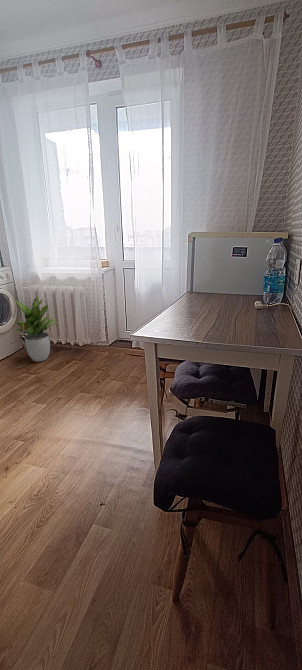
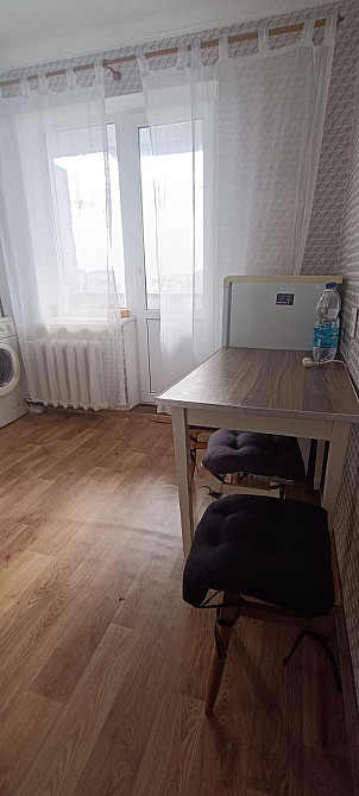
- potted plant (33, 328)
